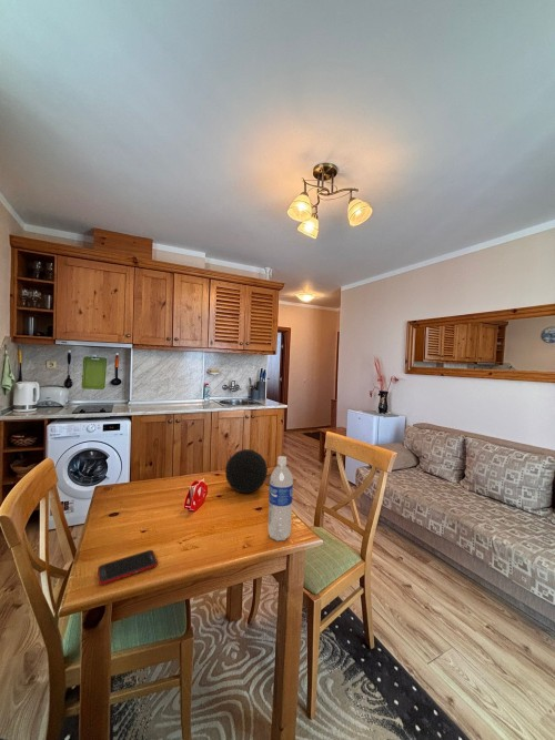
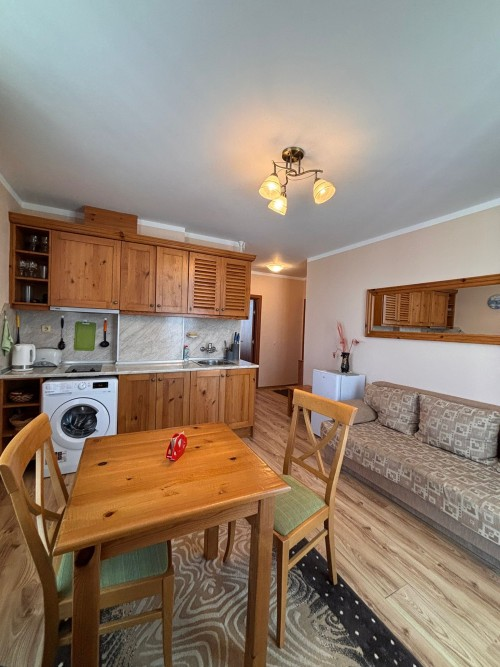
- water bottle (280, 496)
- cell phone (128, 566)
- decorative orb (246, 470)
